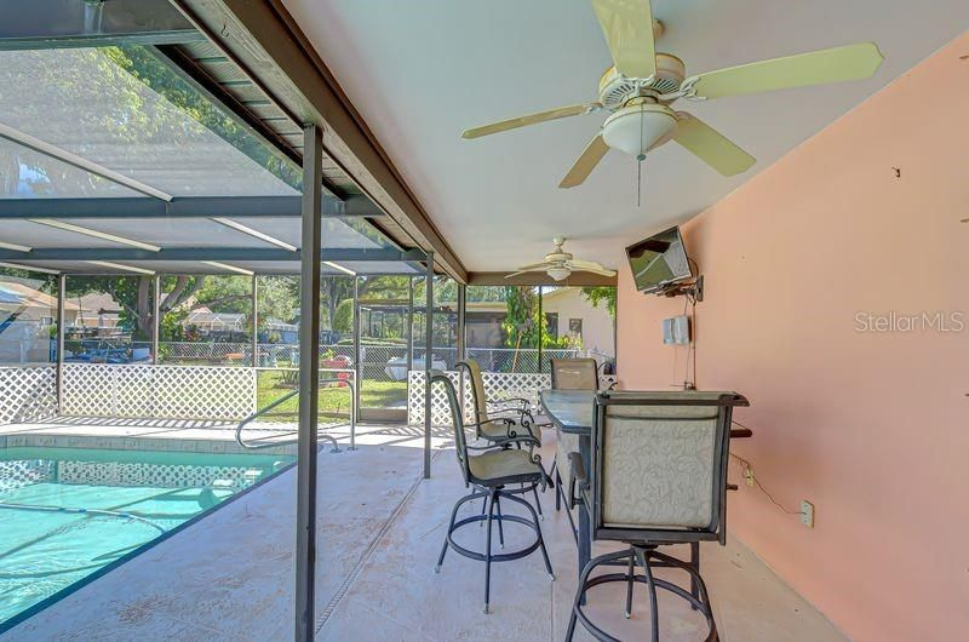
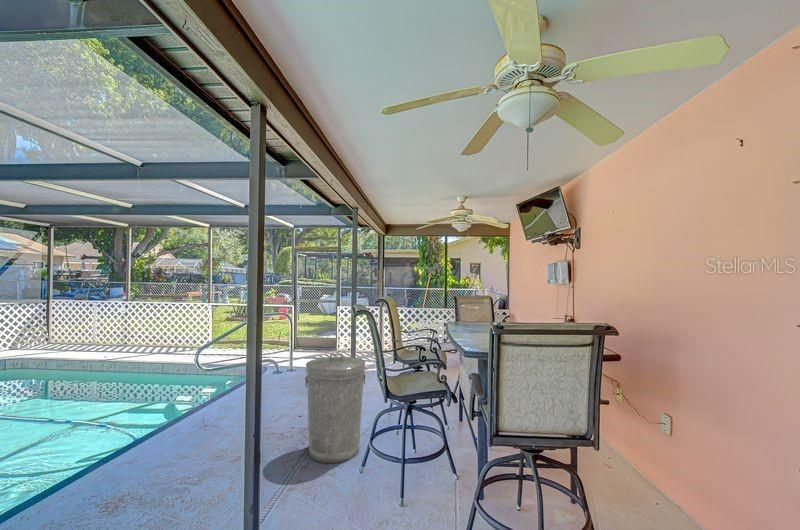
+ trash can (335, 402)
